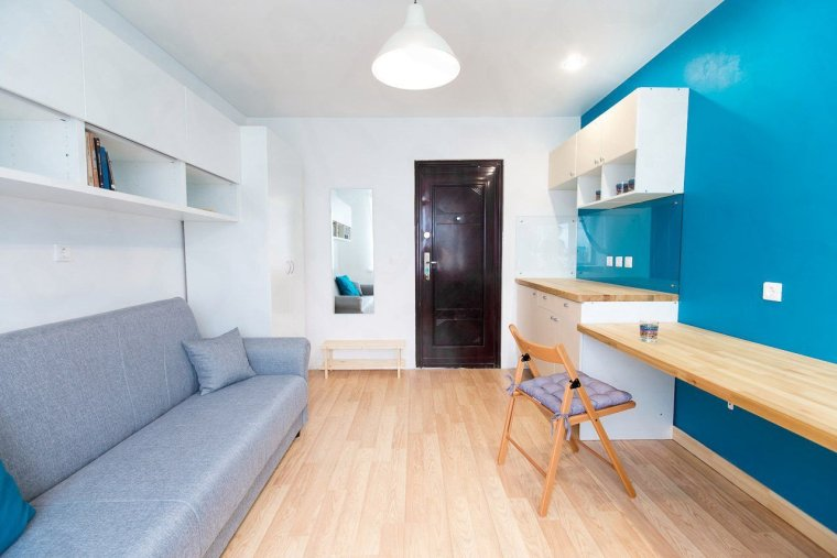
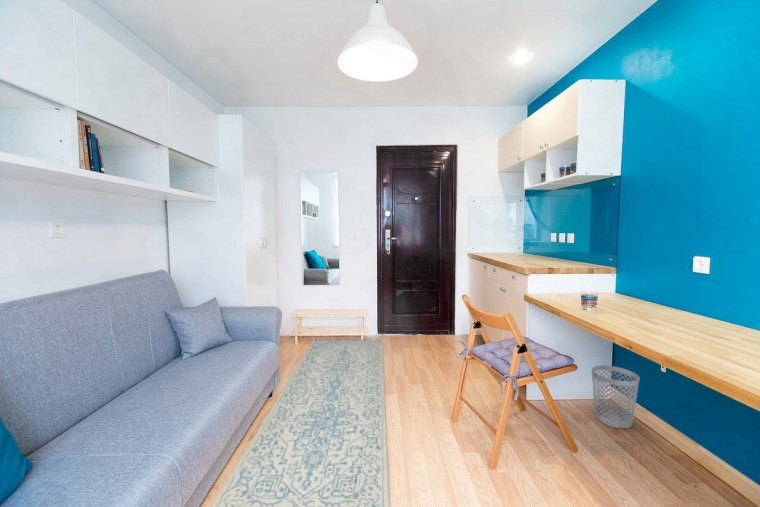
+ rug (333, 389)
+ wastebasket (613, 396)
